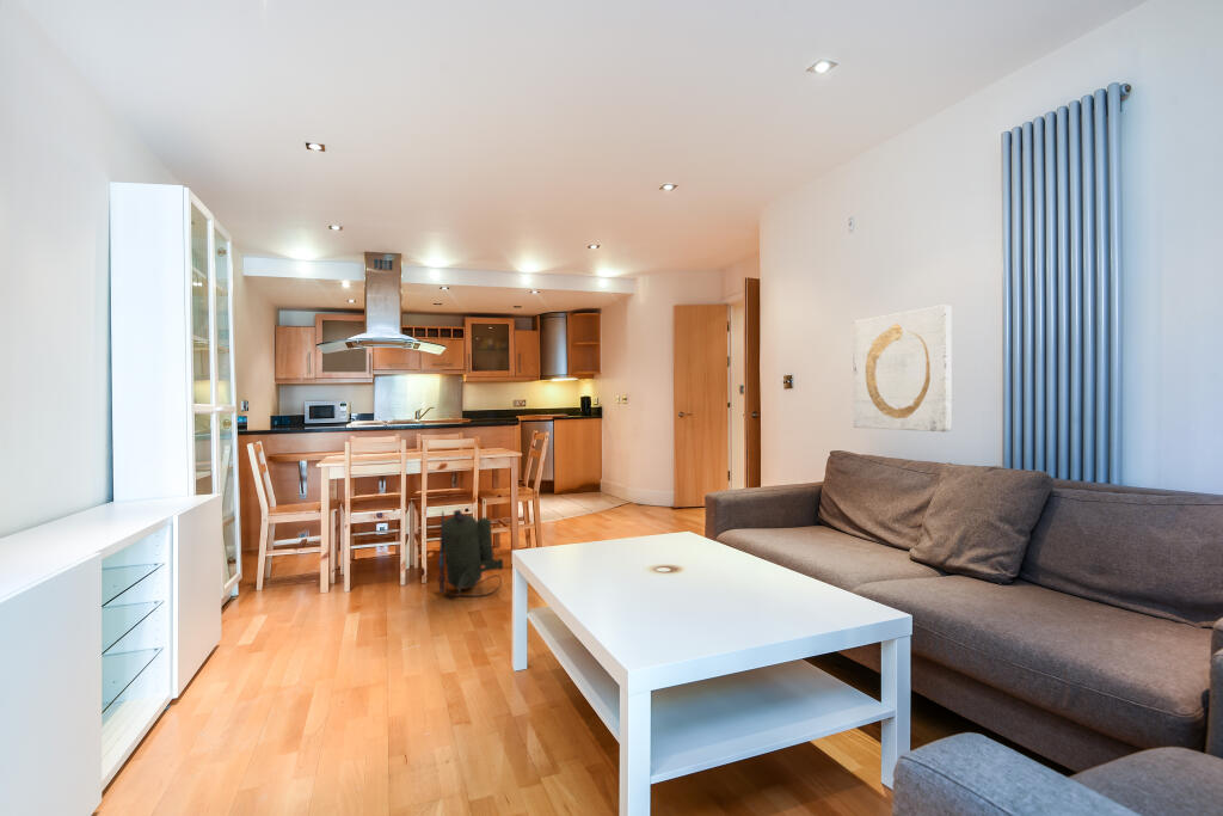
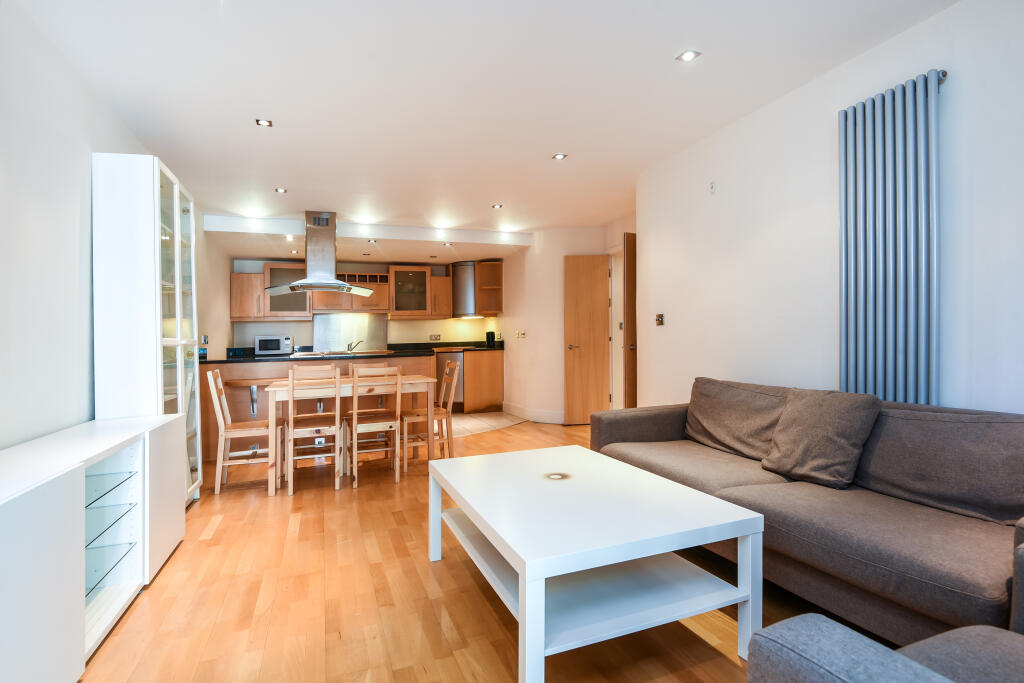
- wall art (898, 372)
- backpack (467, 550)
